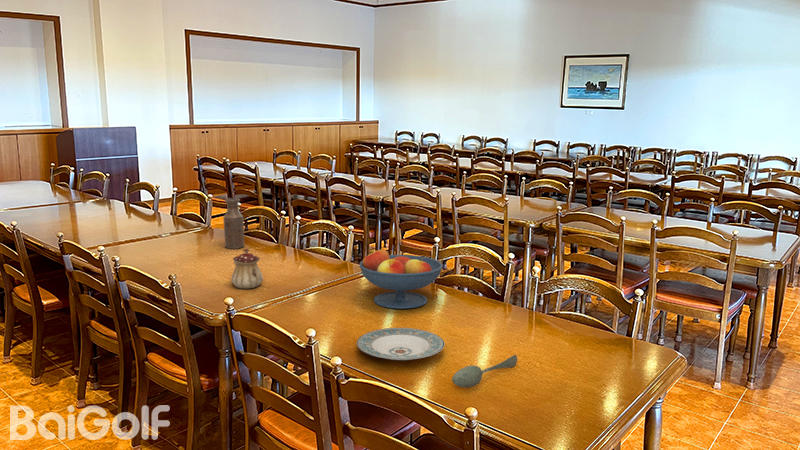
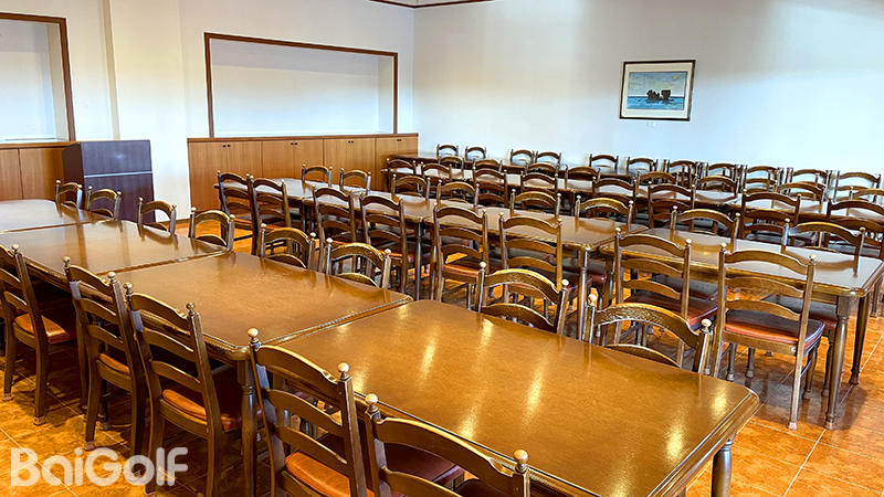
- spoon (487, 368)
- plate (400, 347)
- fruit bowl (400, 275)
- bottle (233, 223)
- teapot (247, 267)
